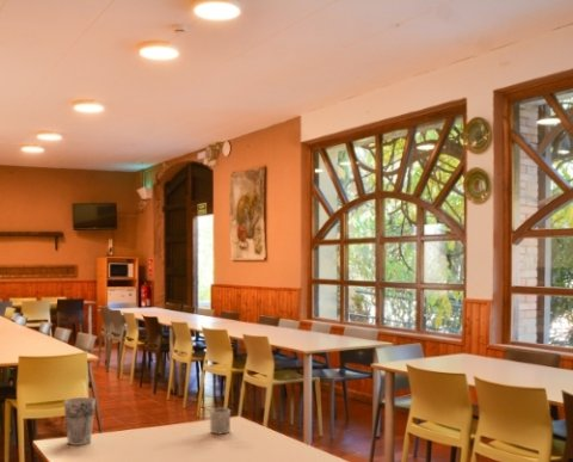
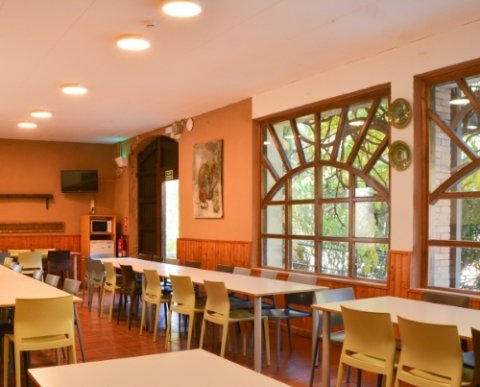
- cup (220, 421)
- cup (79, 420)
